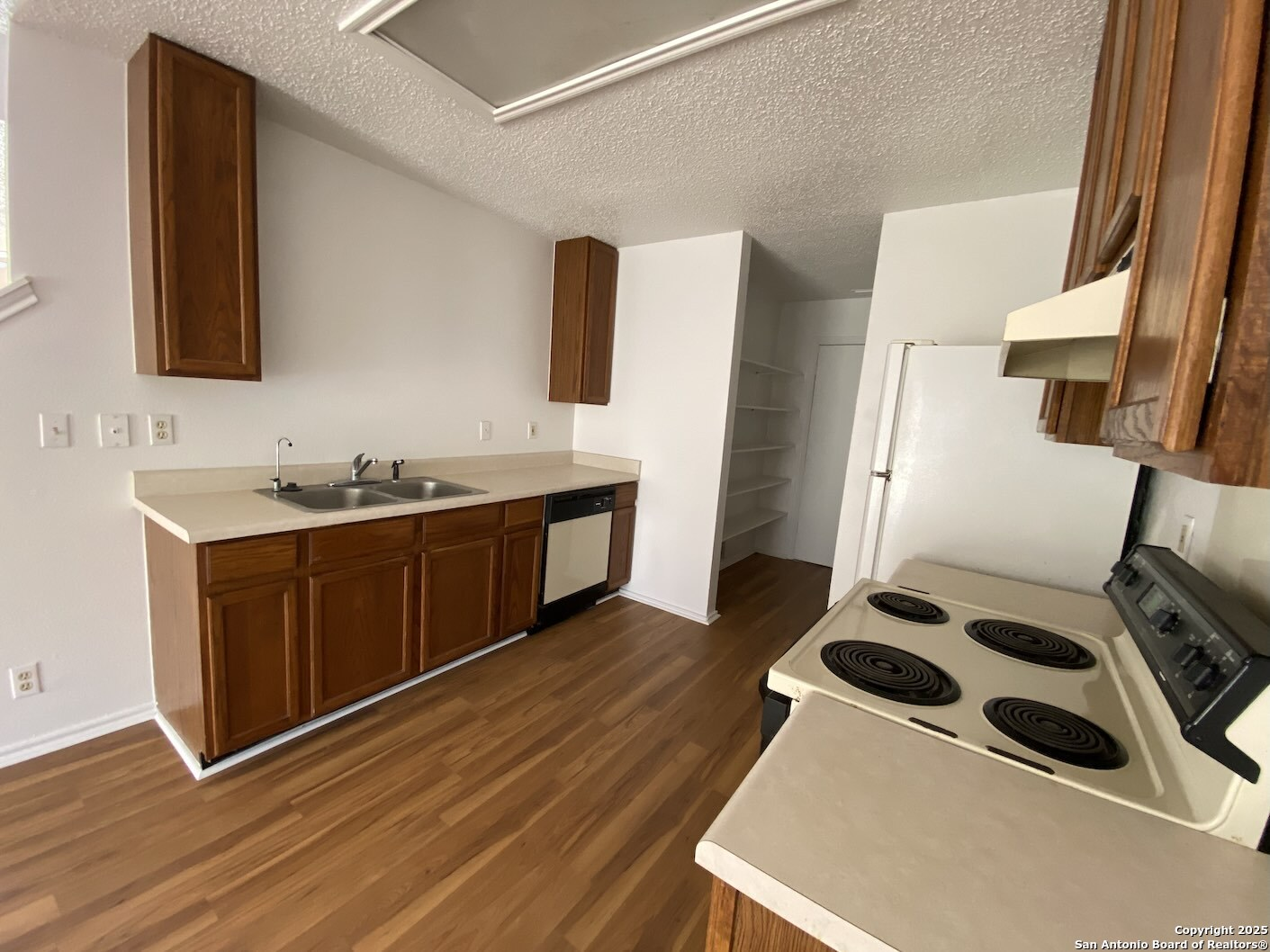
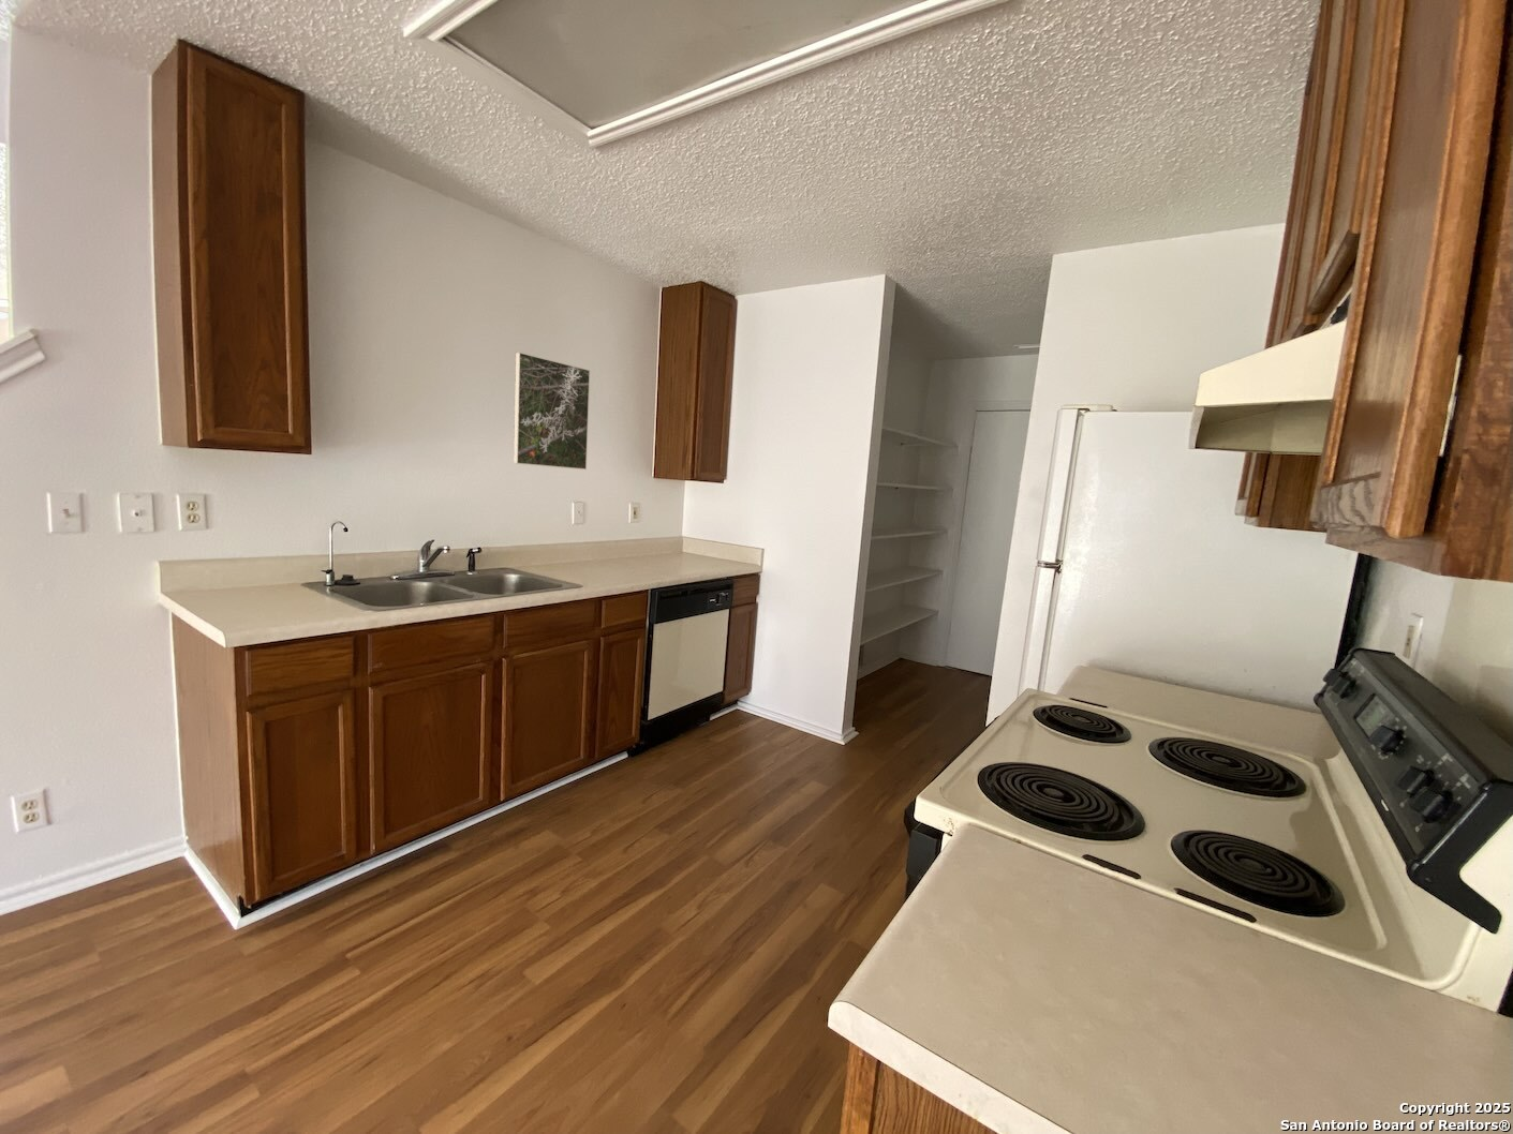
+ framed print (553, 415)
